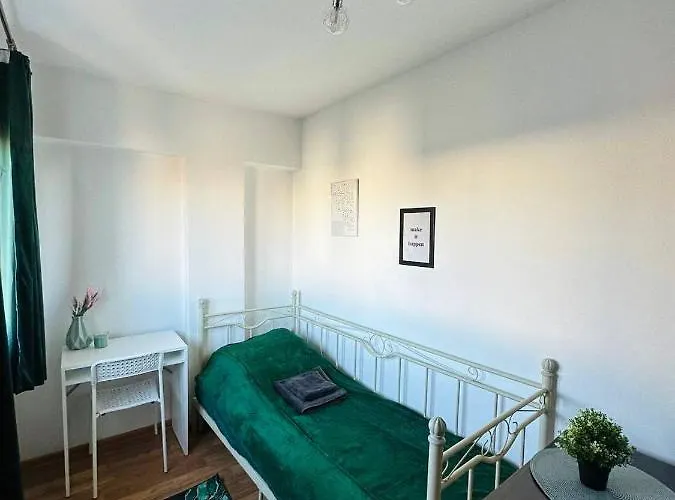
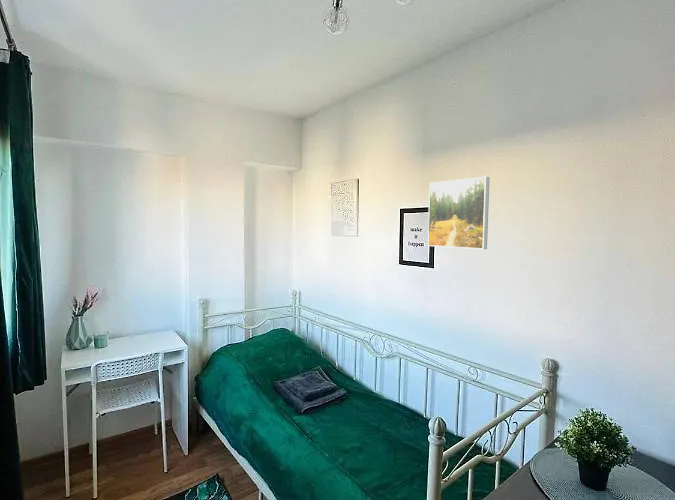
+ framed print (456, 214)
